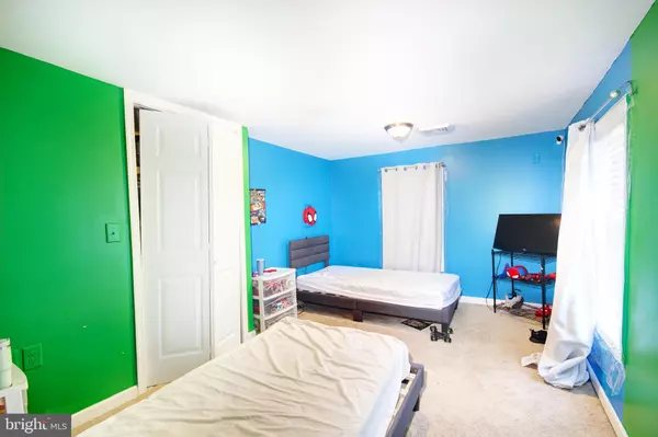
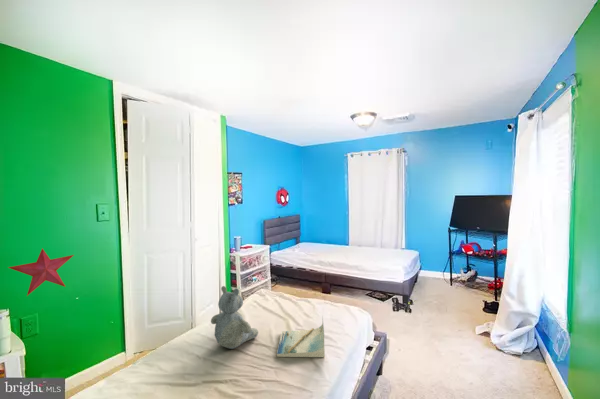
+ book (301, 334)
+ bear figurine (235, 313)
+ decorative star (44, 270)
